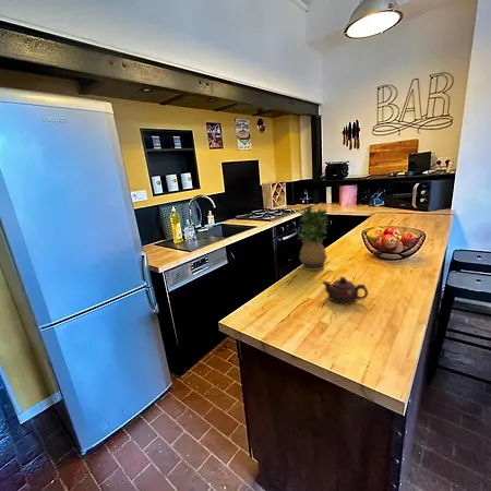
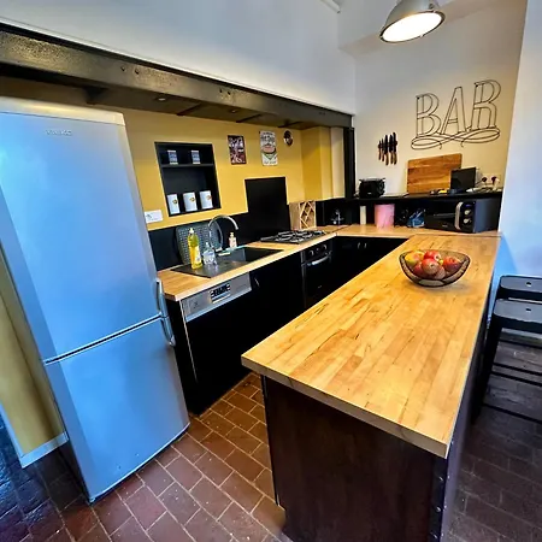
- teapot (344, 288)
- potted plant (315, 236)
